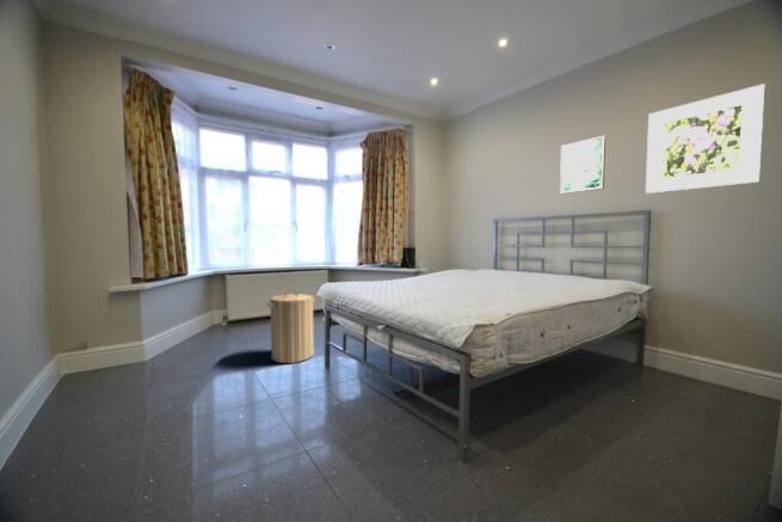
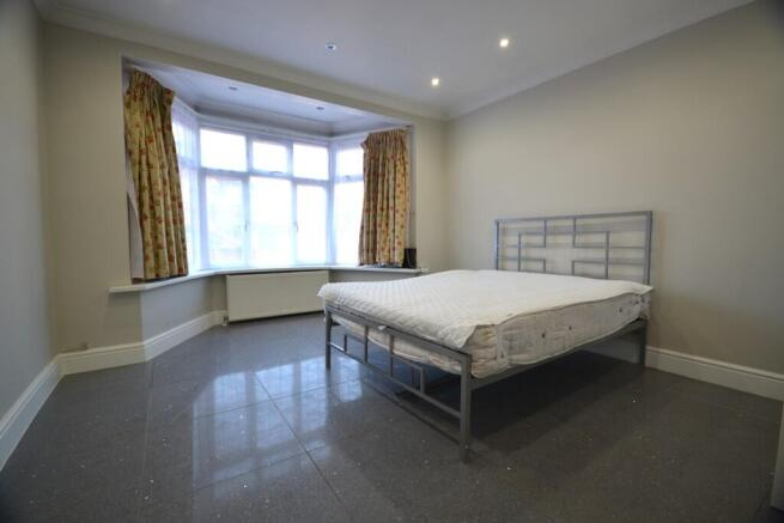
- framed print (698, 145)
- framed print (581, 166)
- laundry hamper (291, 321)
